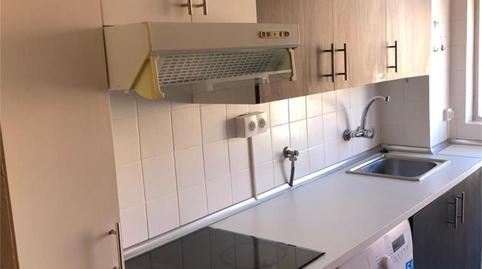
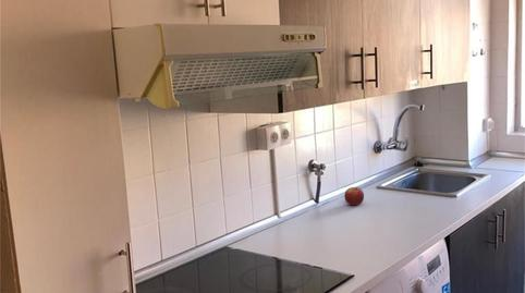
+ fruit (354, 196)
